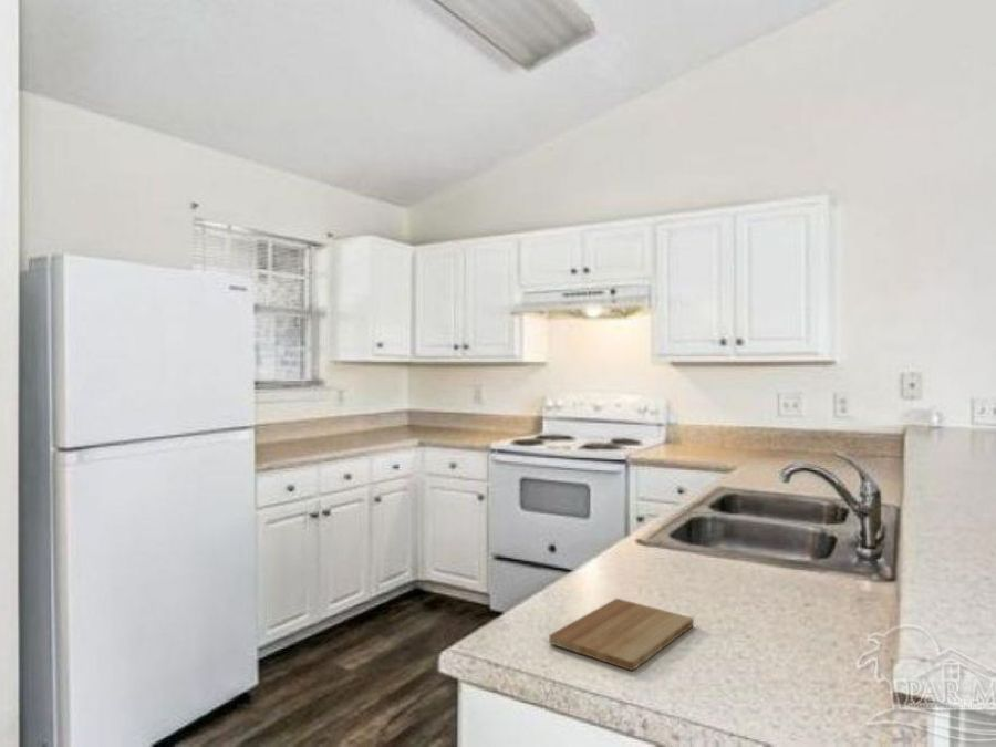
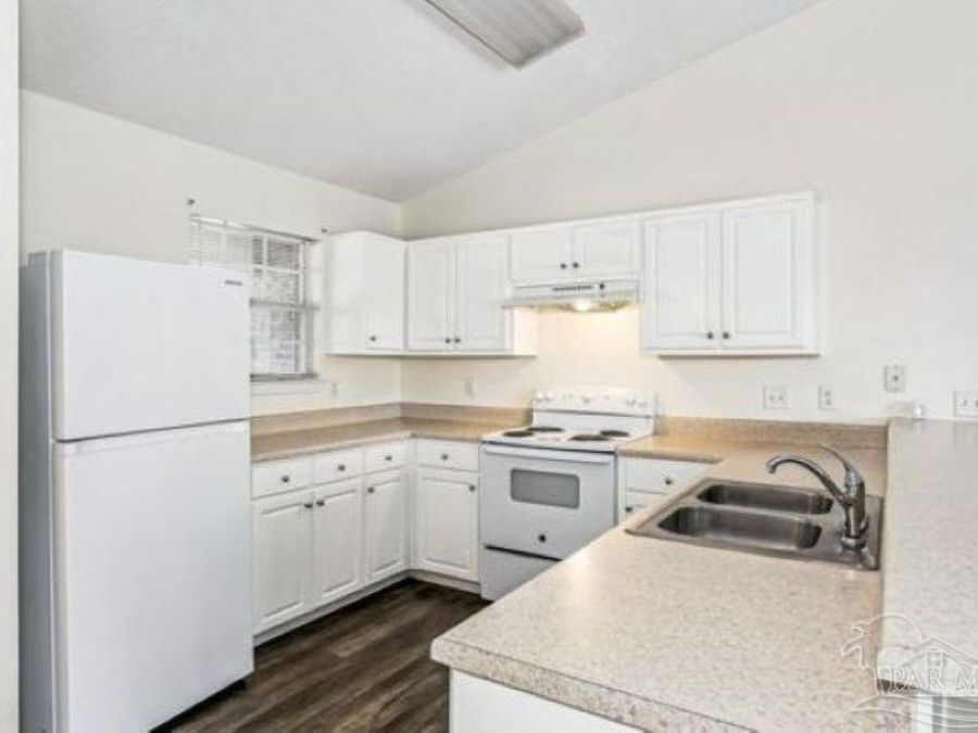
- cutting board (623, 630)
